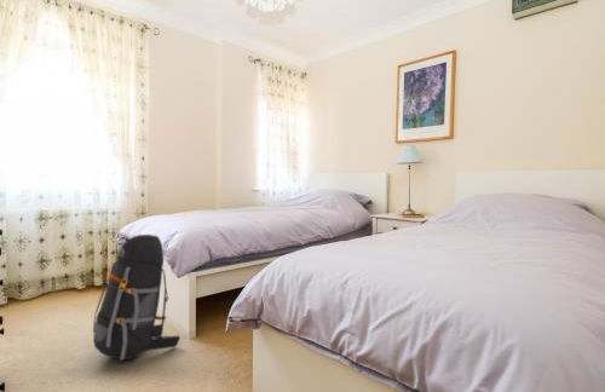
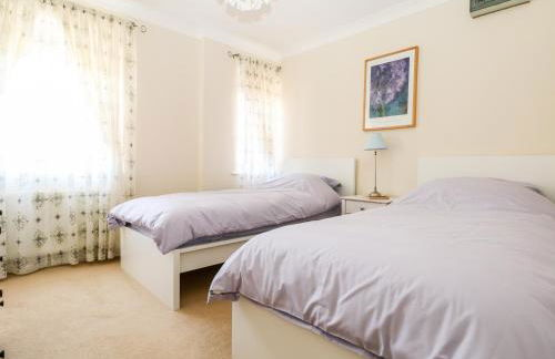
- backpack (136, 294)
